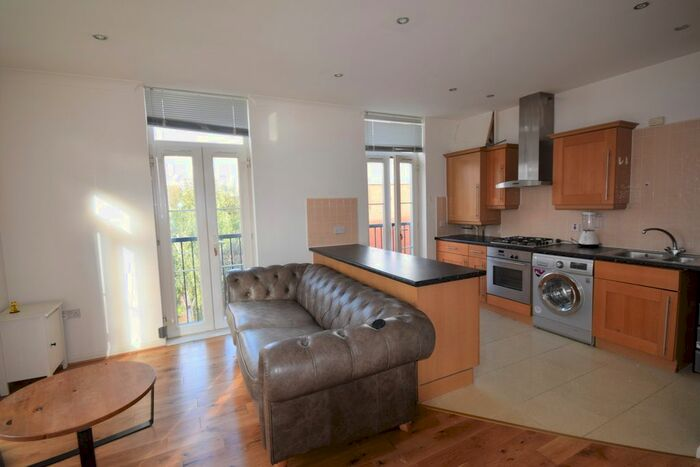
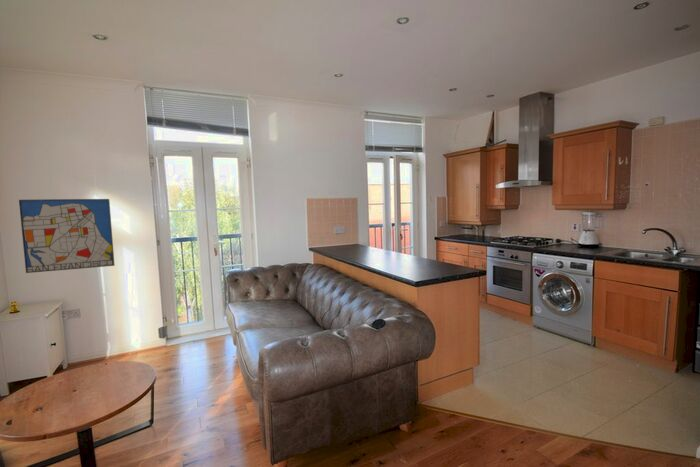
+ wall art (69, 234)
